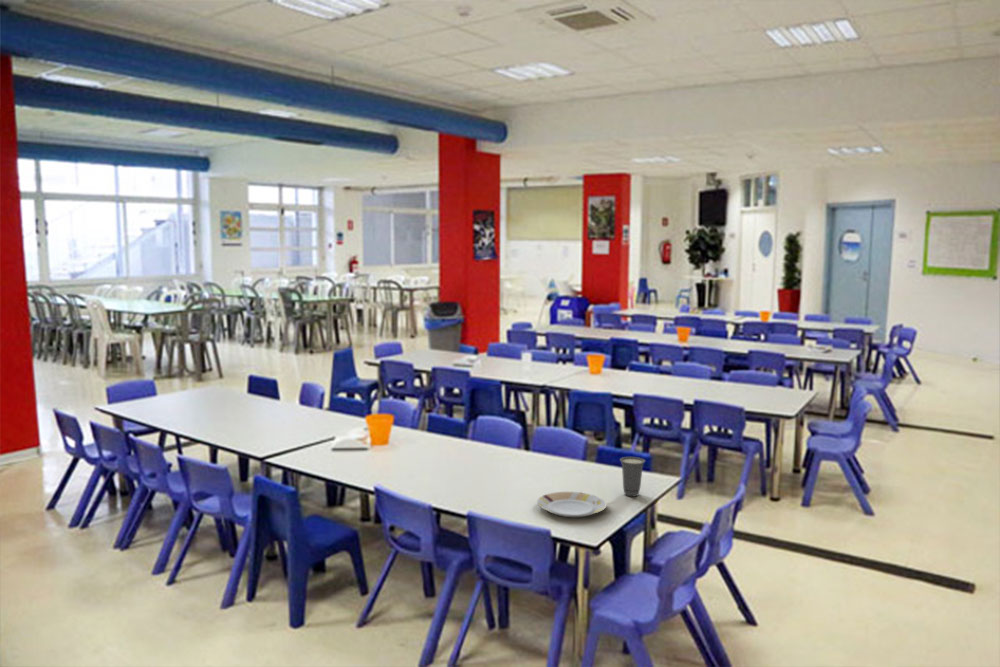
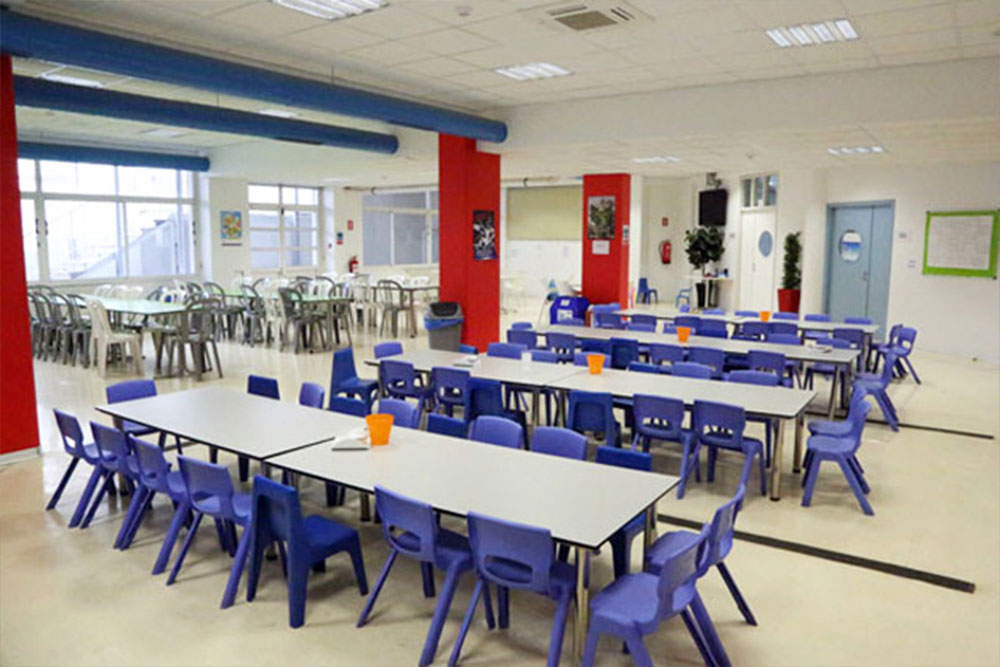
- cup (631, 477)
- plate (571, 505)
